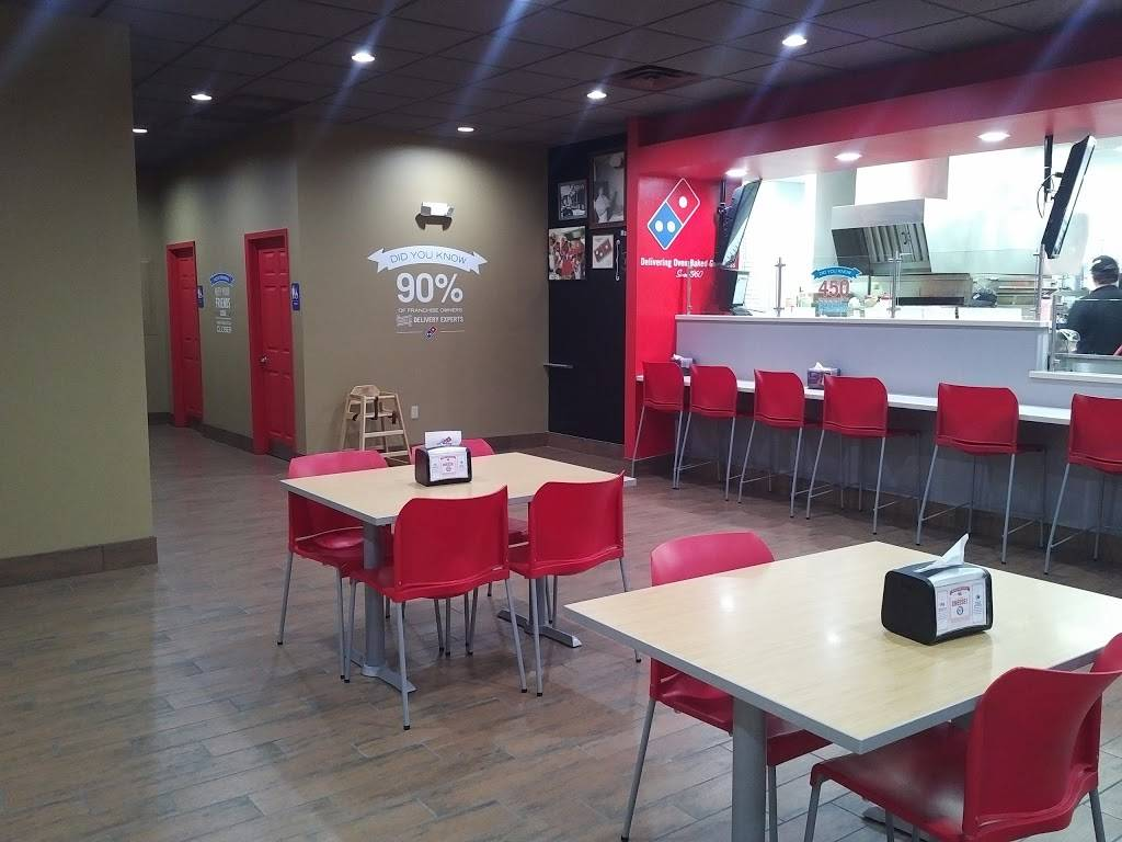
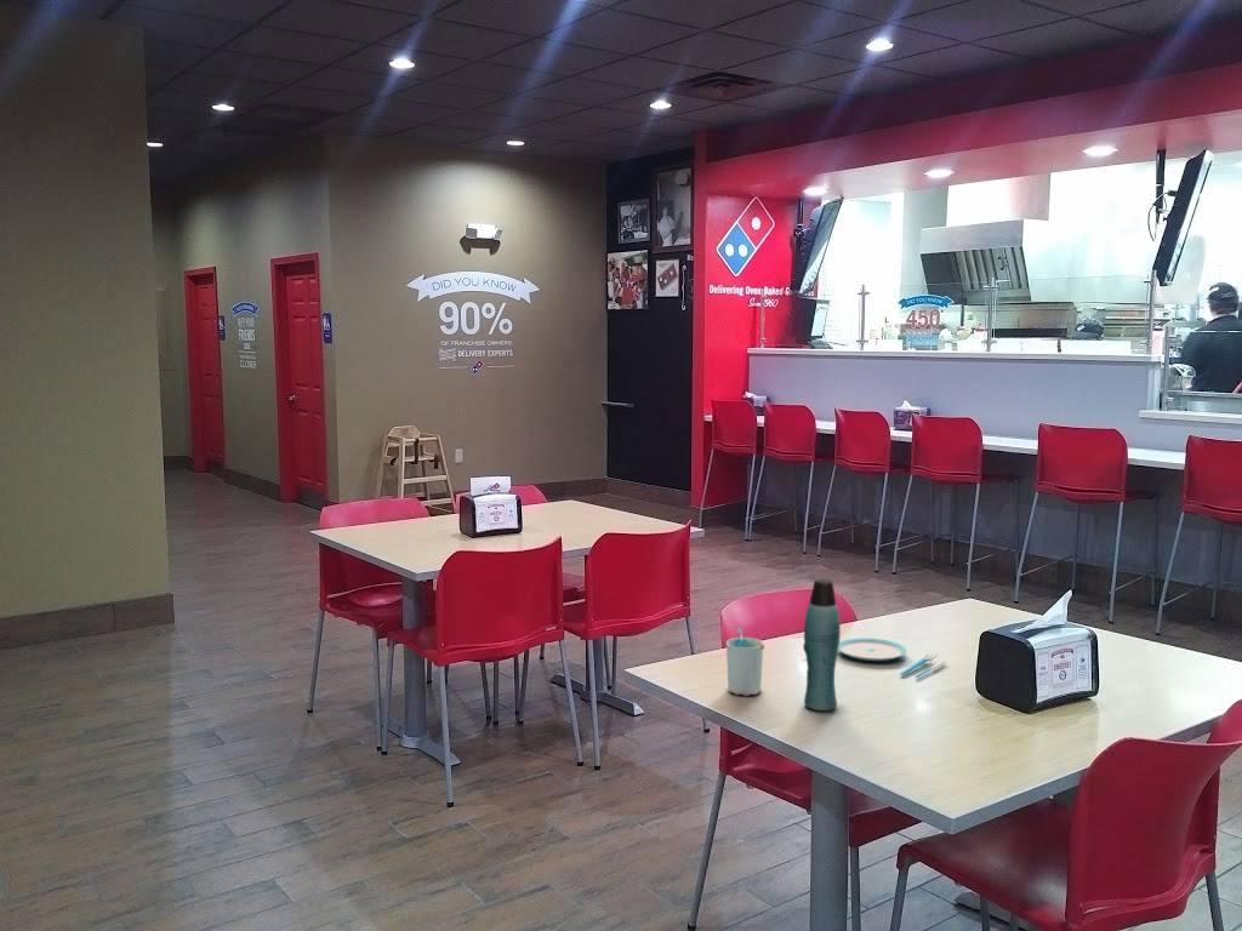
+ plate (874, 653)
+ cup (745, 661)
+ bottle (821, 642)
